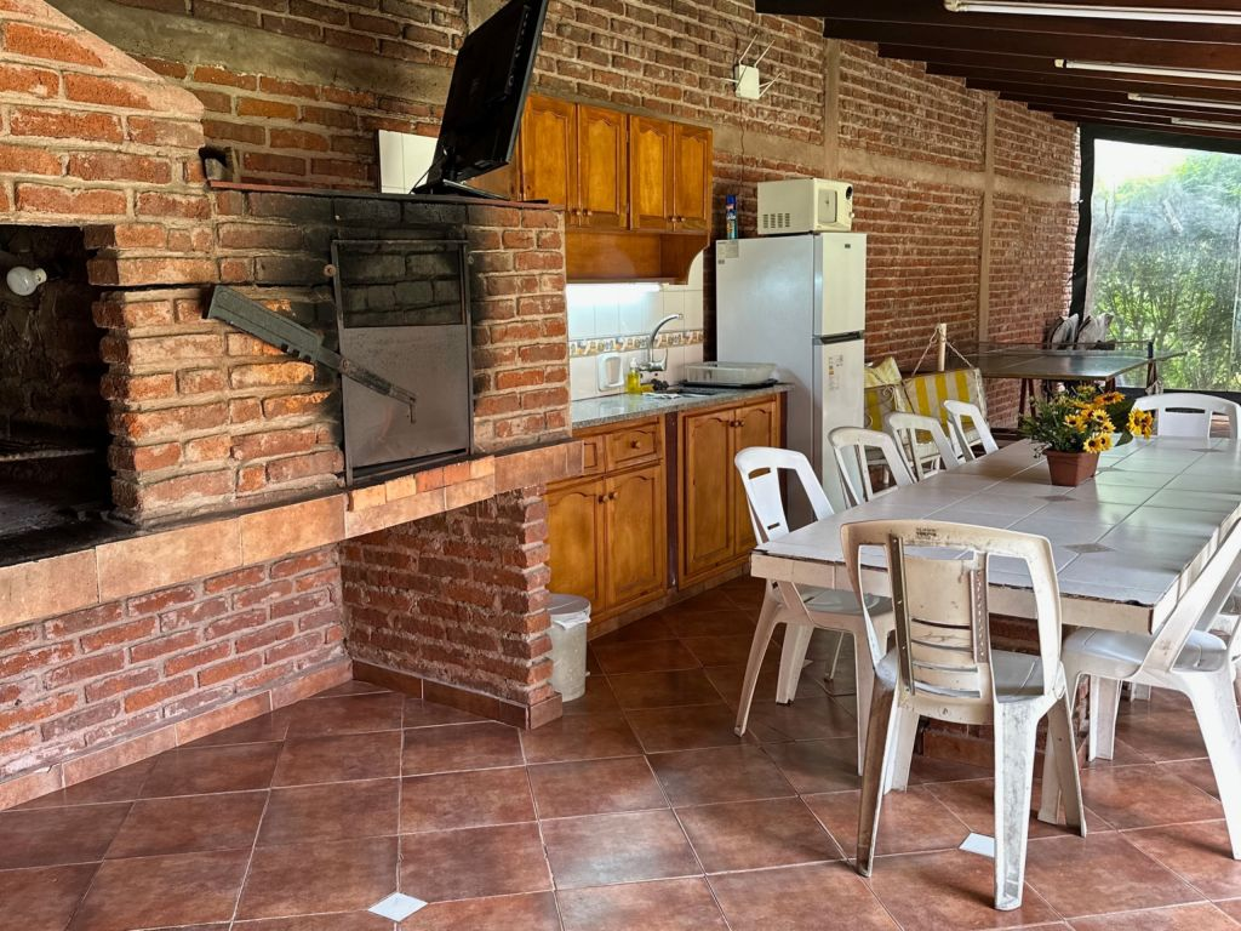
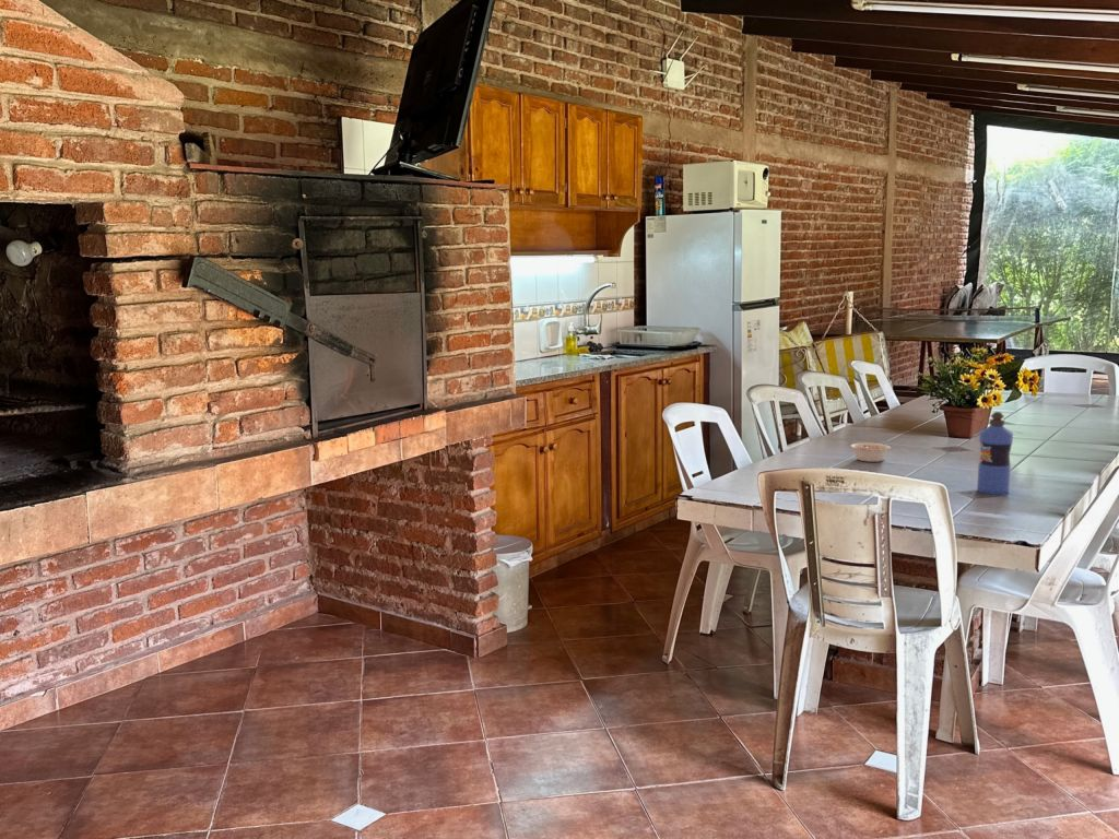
+ water bottle (994, 452)
+ legume (871, 451)
